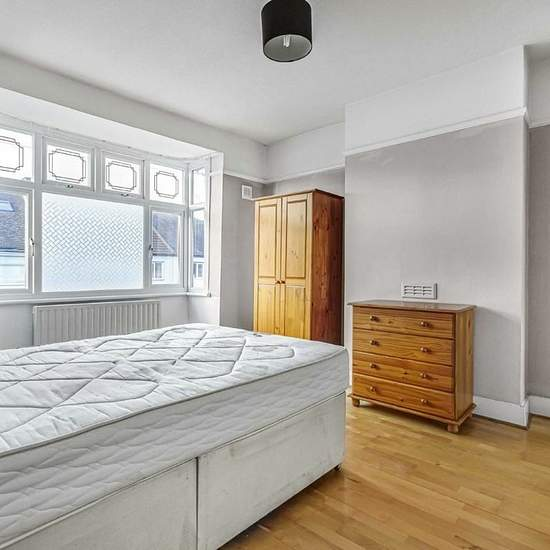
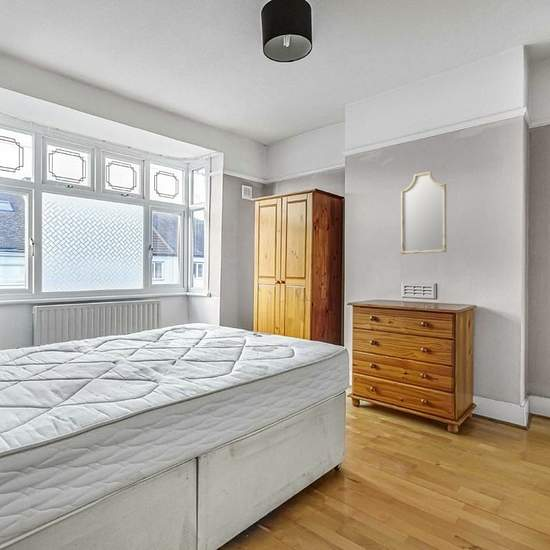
+ home mirror (422, 213)
